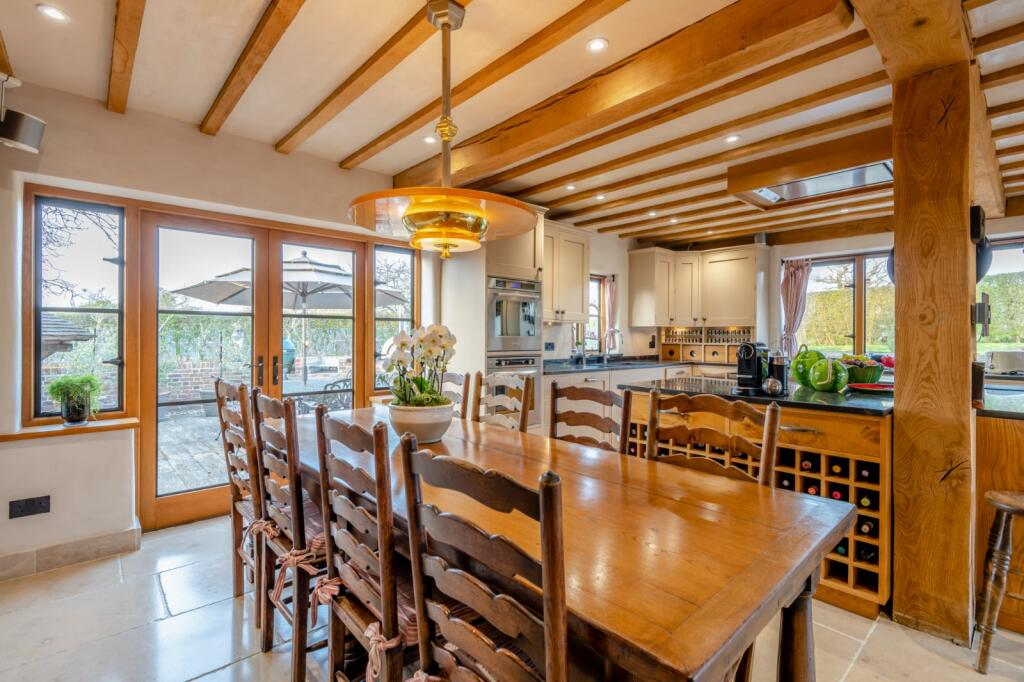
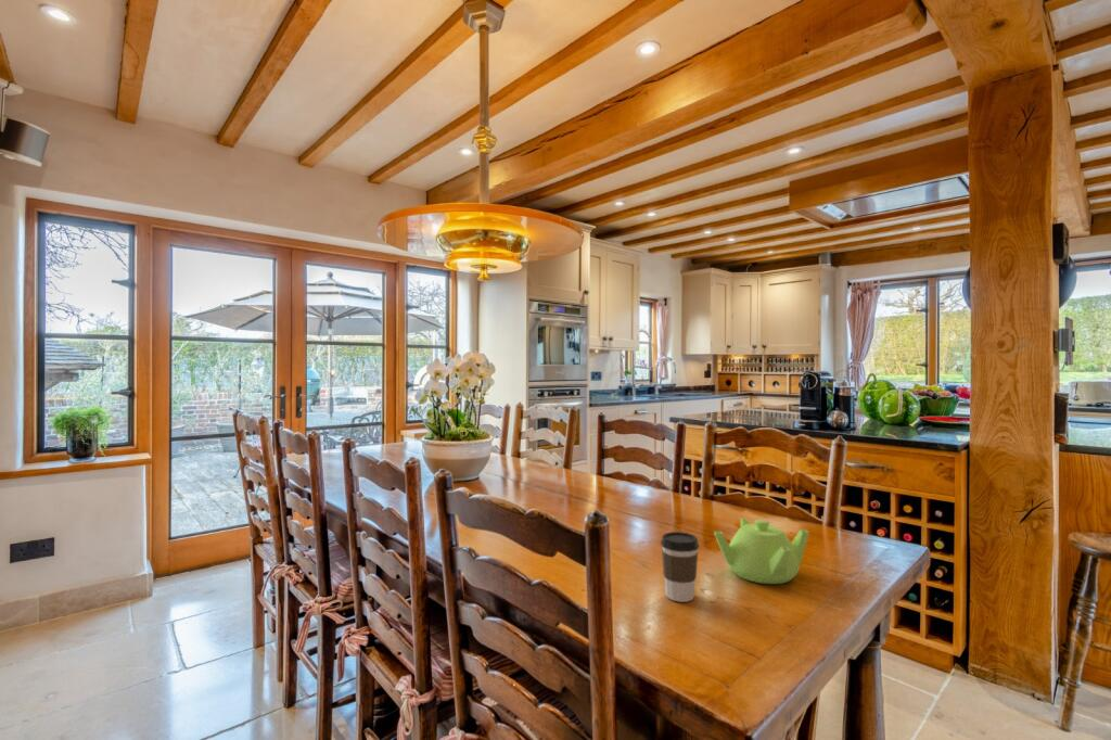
+ teapot (762, 547)
+ coffee cup (679, 566)
